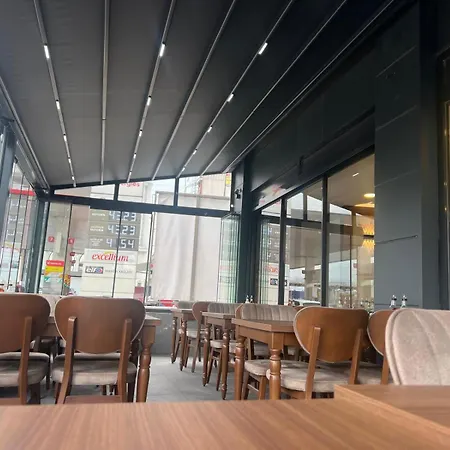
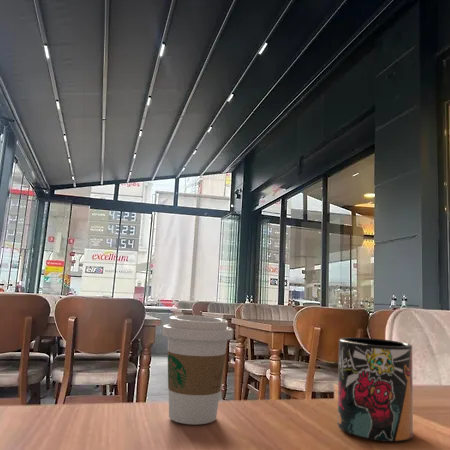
+ coffee cup (195, 366)
+ mug (367, 381)
